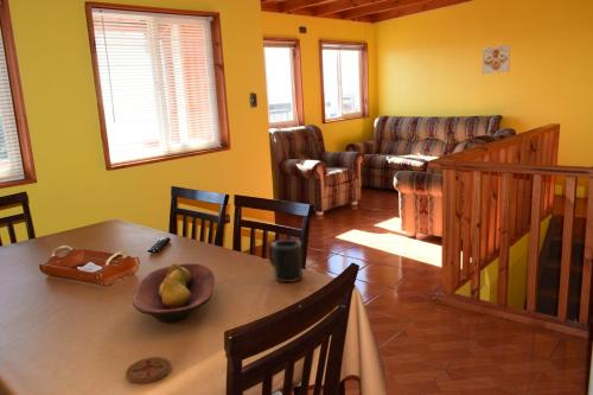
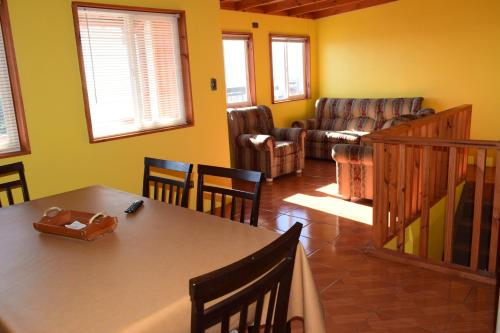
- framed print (496, 59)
- fruit bowl (174, 286)
- mug (283, 259)
- coaster (148, 369)
